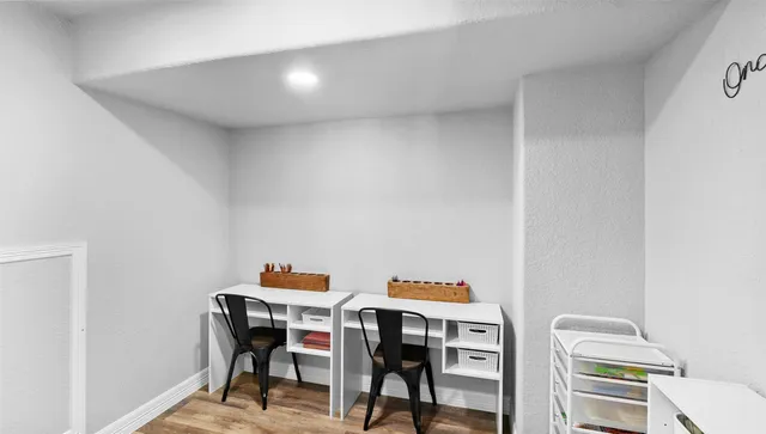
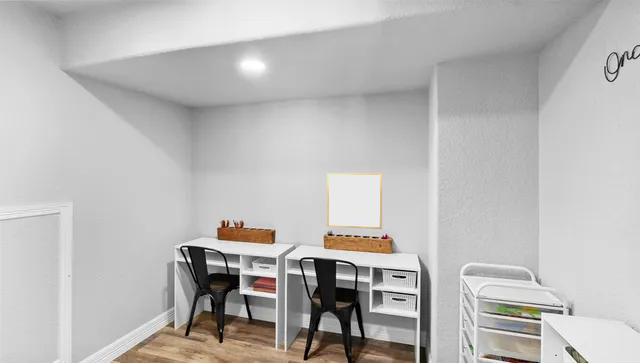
+ wall art (354, 200)
